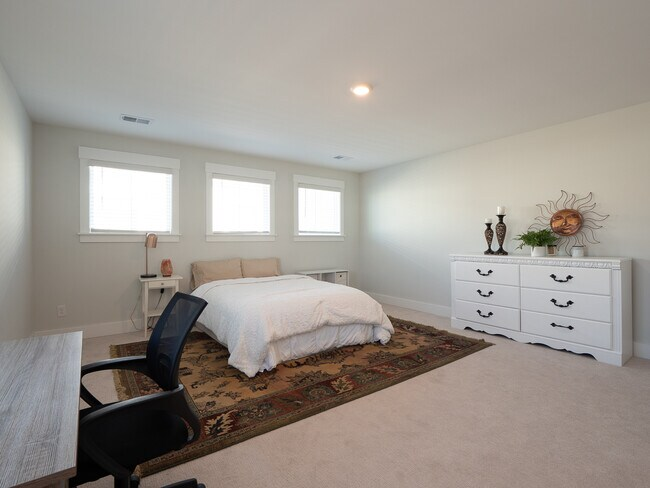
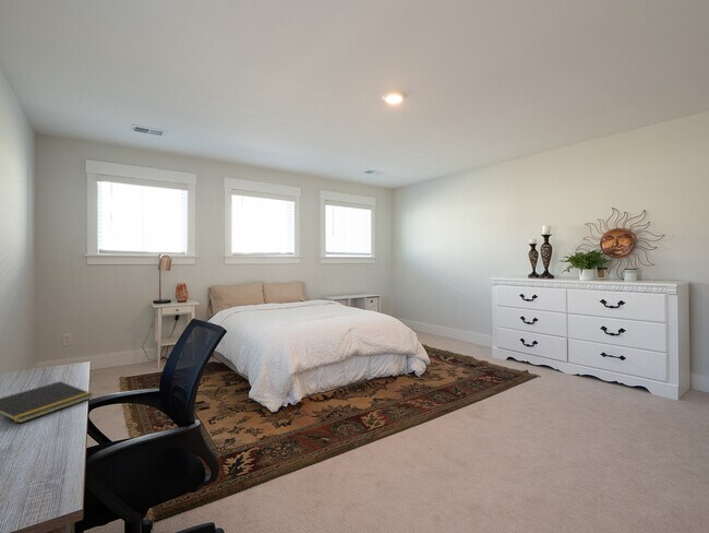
+ notepad (41, 400)
